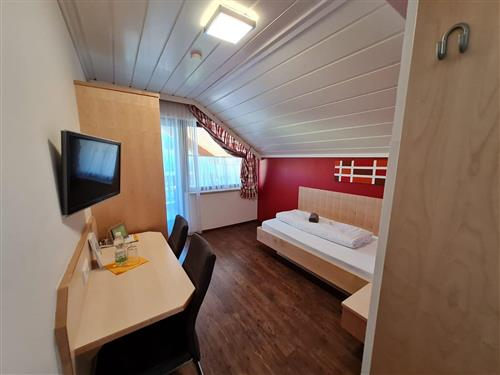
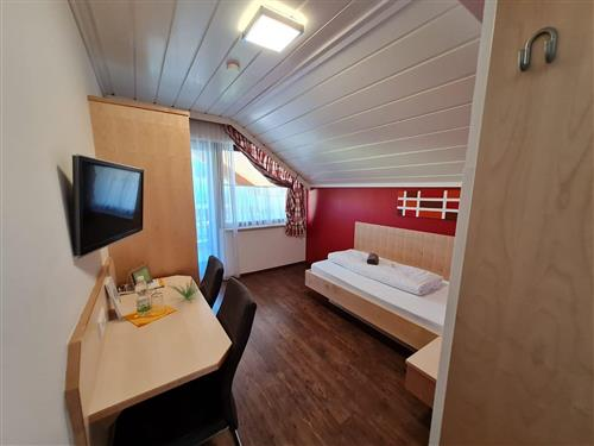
+ succulent plant (191, 284)
